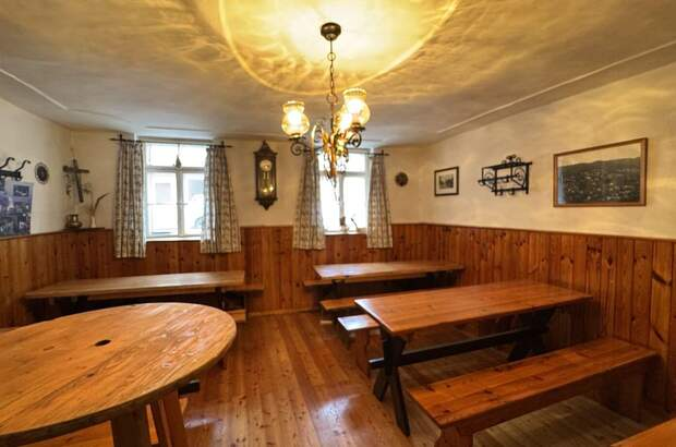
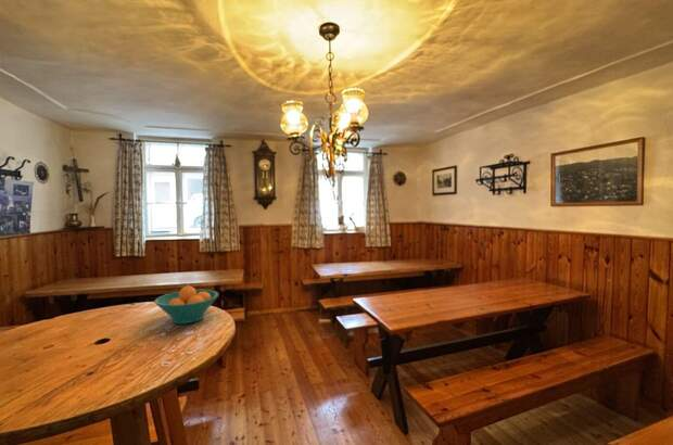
+ fruit bowl (188, 303)
